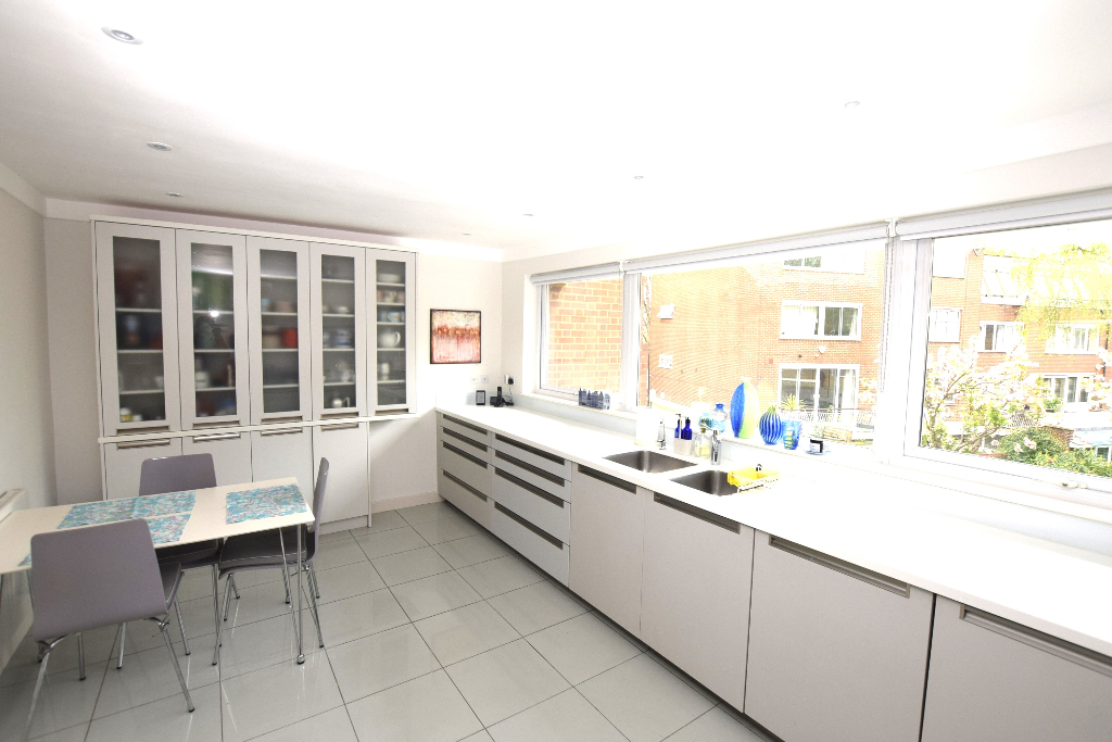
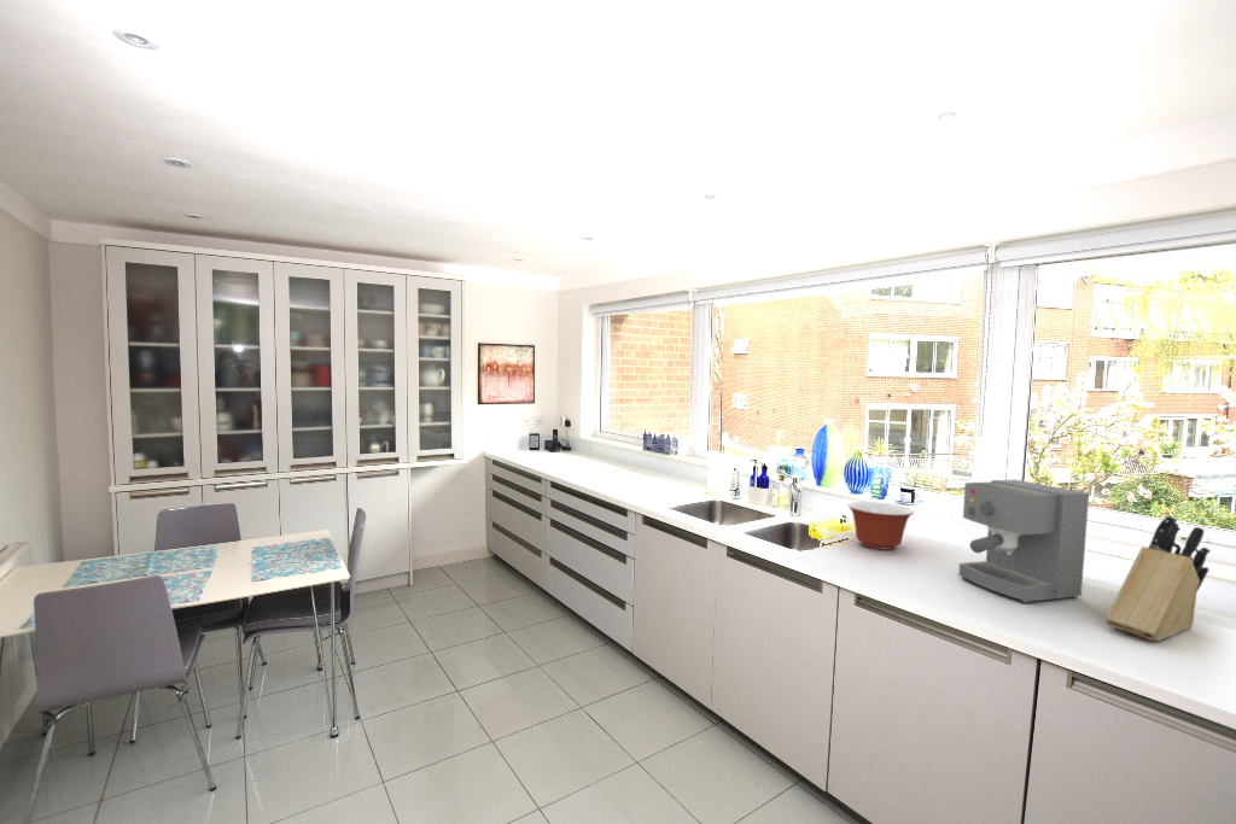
+ knife block (1161, 573)
+ coffee maker (1021, 538)
+ mixing bowl (879, 526)
